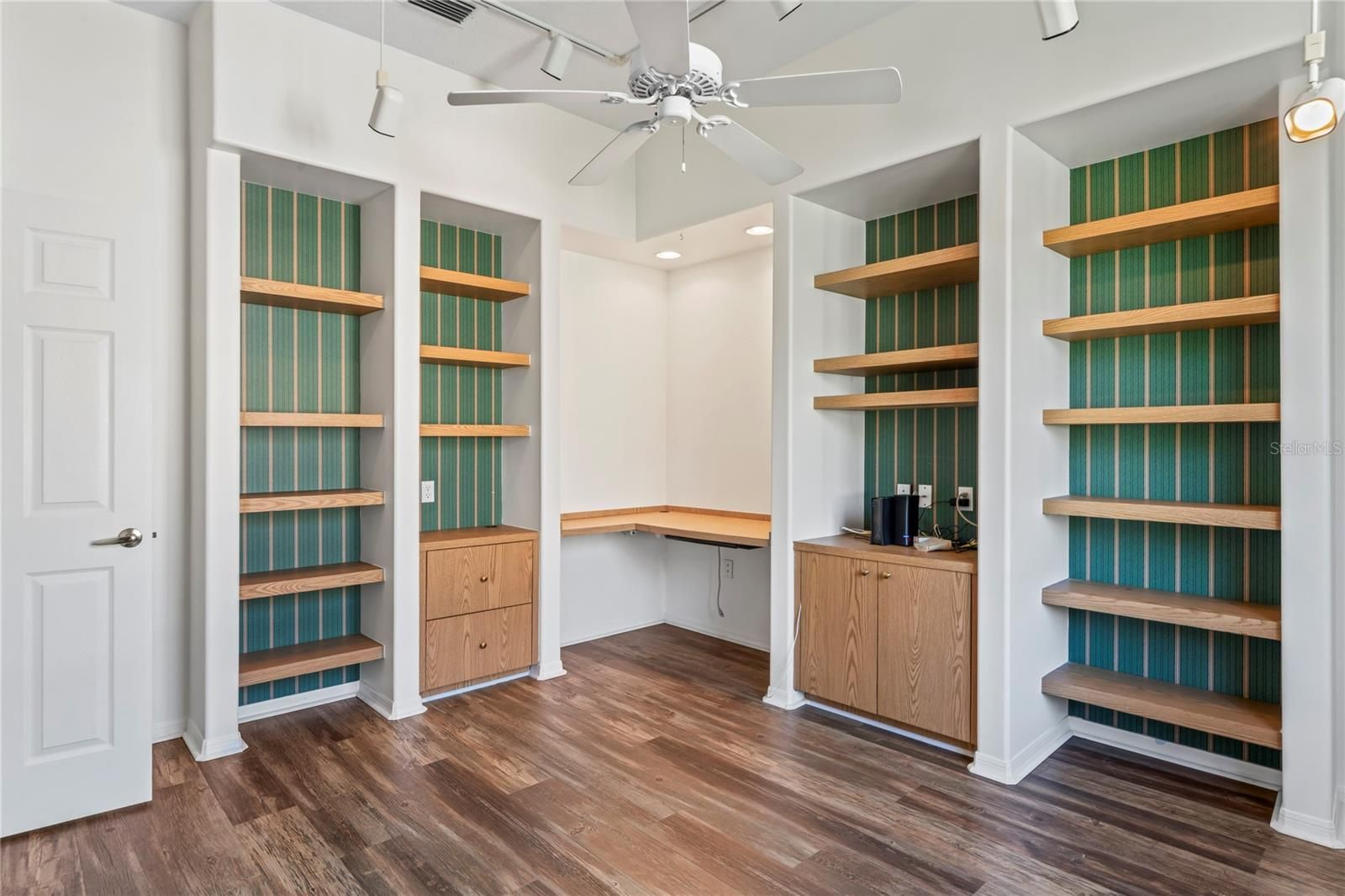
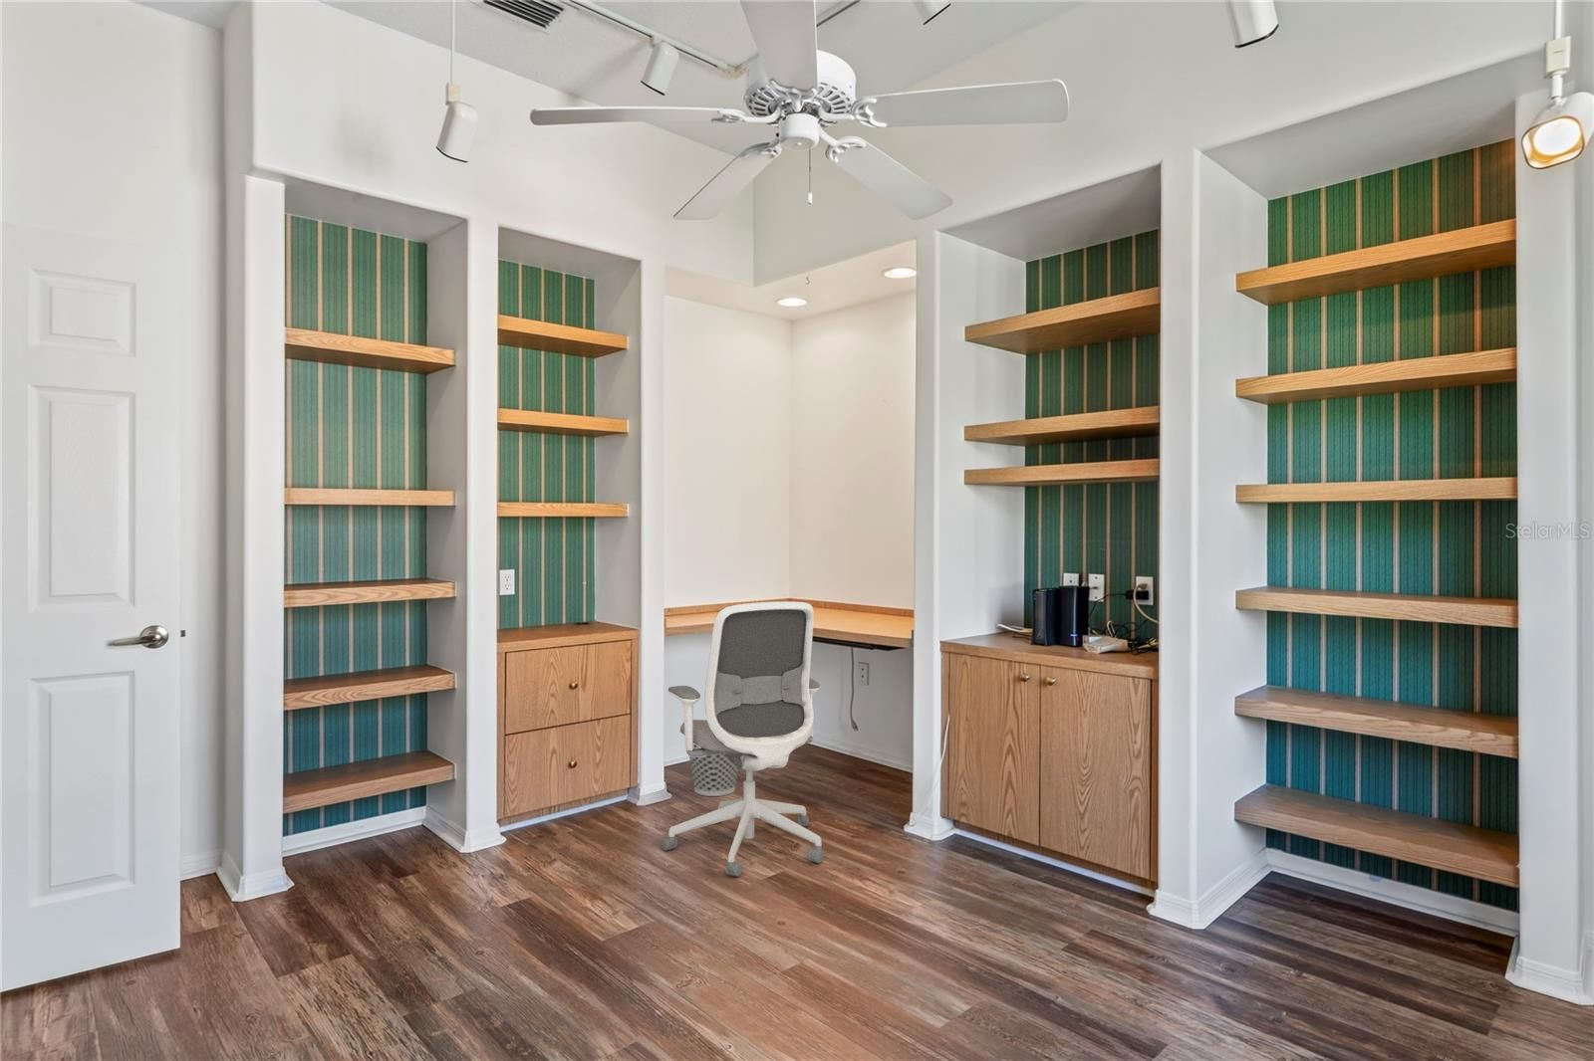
+ office chair (743, 721)
+ wastebasket (715, 758)
